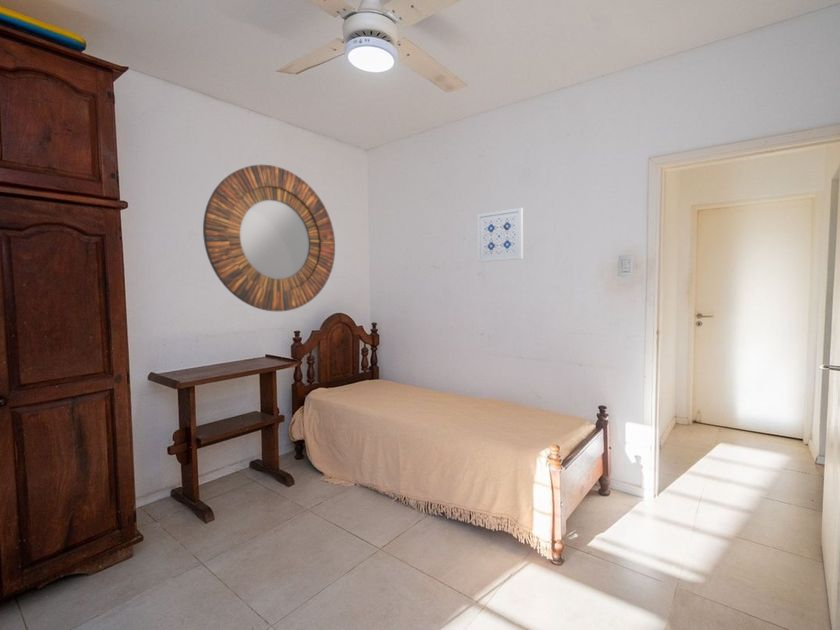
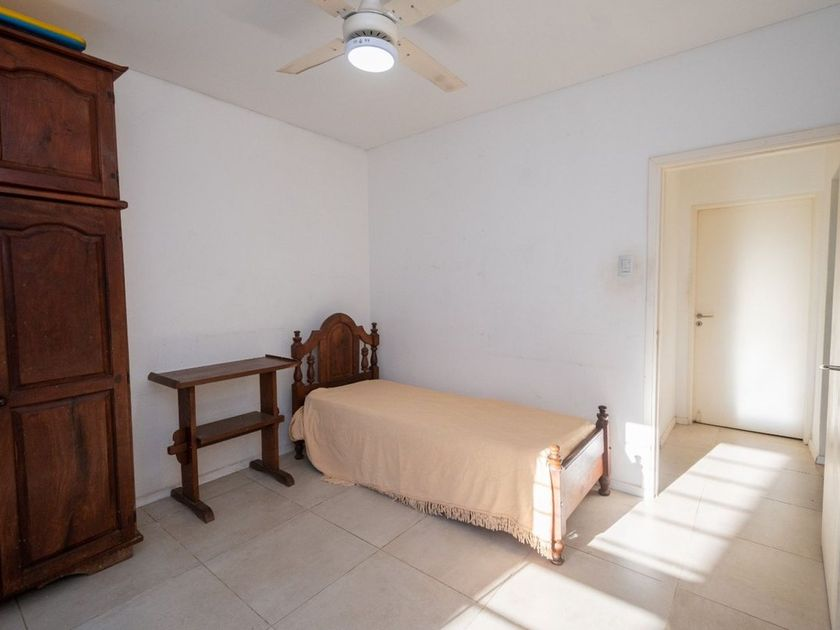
- wall art (499, 236)
- home mirror (277, 239)
